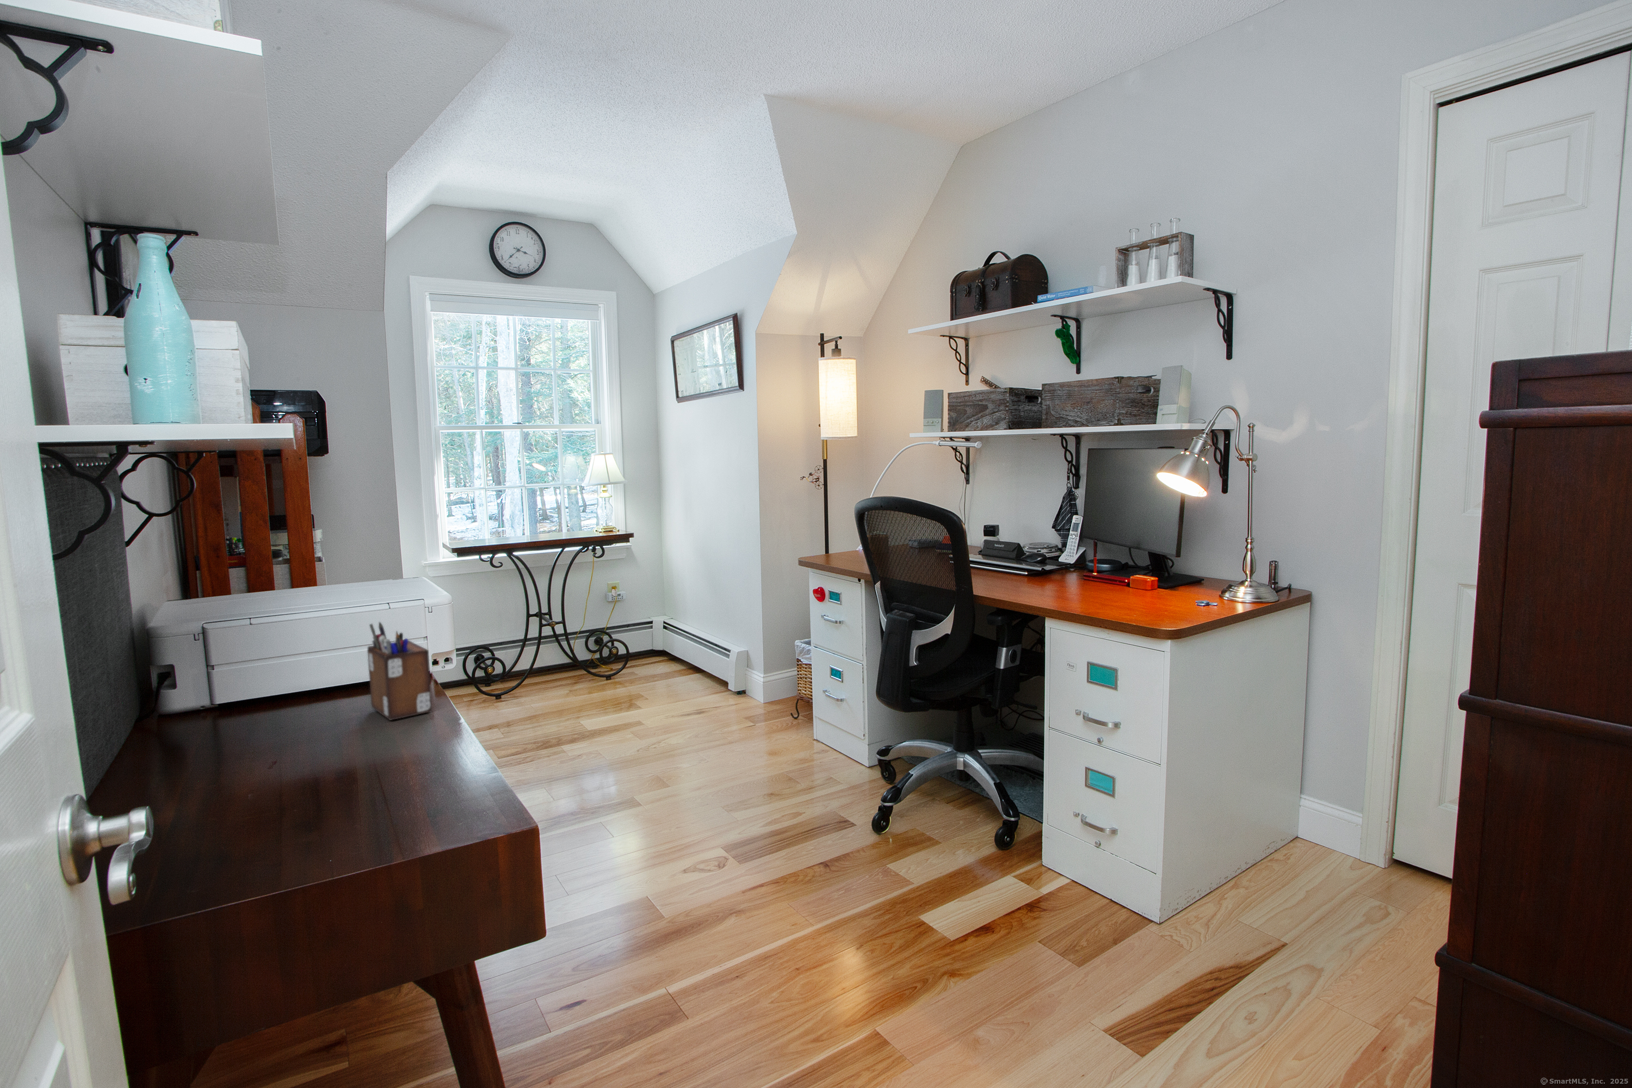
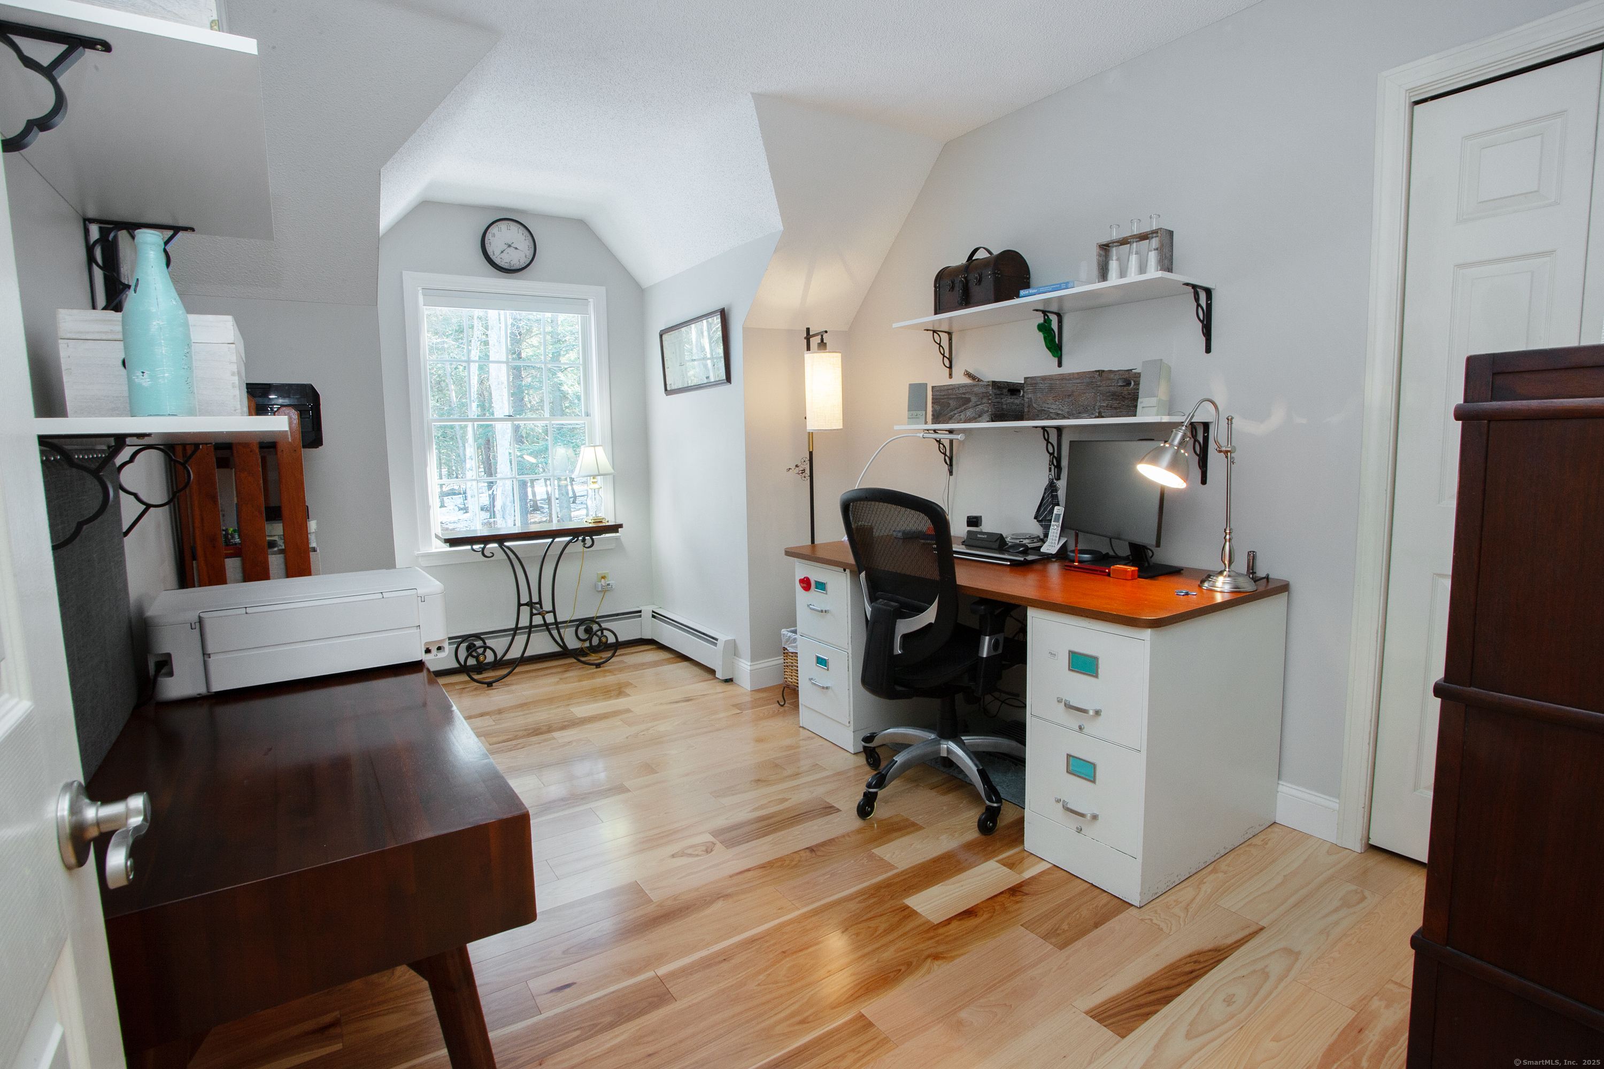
- desk organizer (398, 667)
